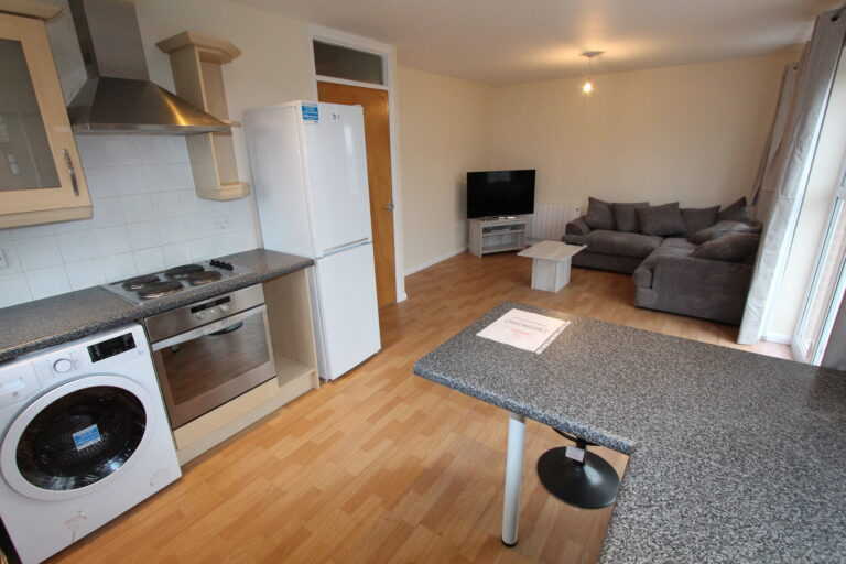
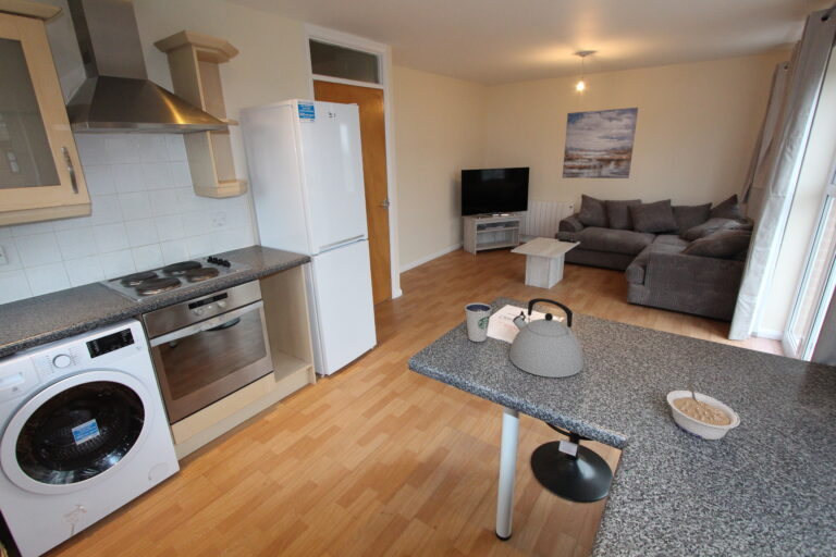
+ kettle (545, 330)
+ wall art (598, 145)
+ dixie cup (477, 322)
+ legume (697, 413)
